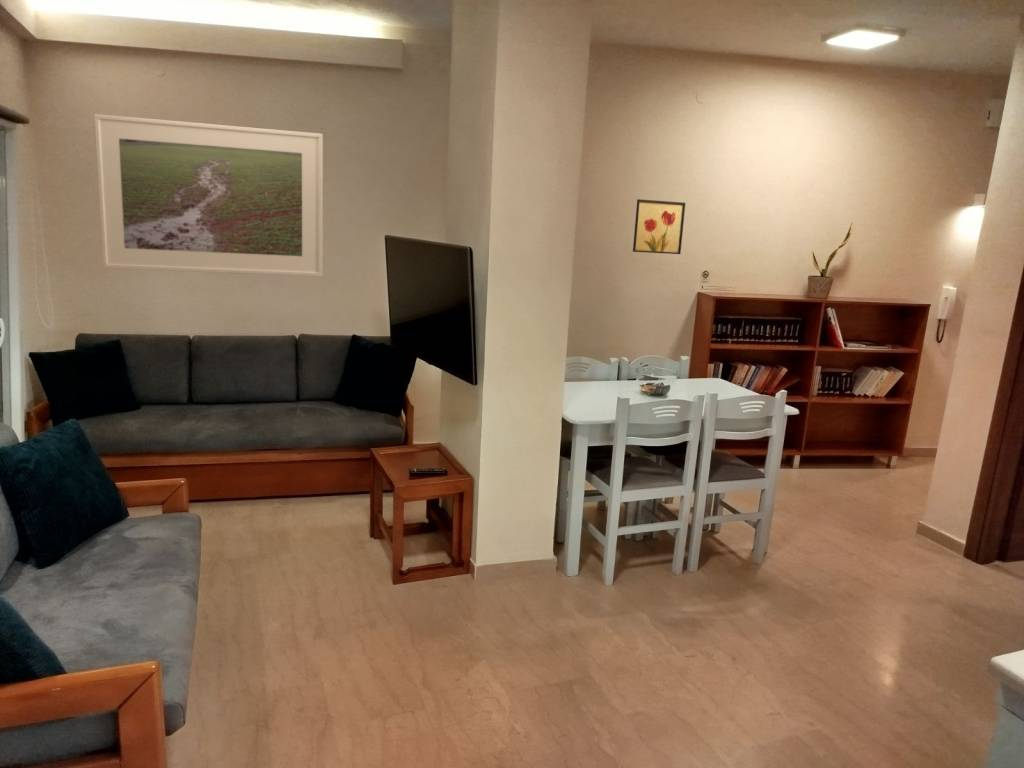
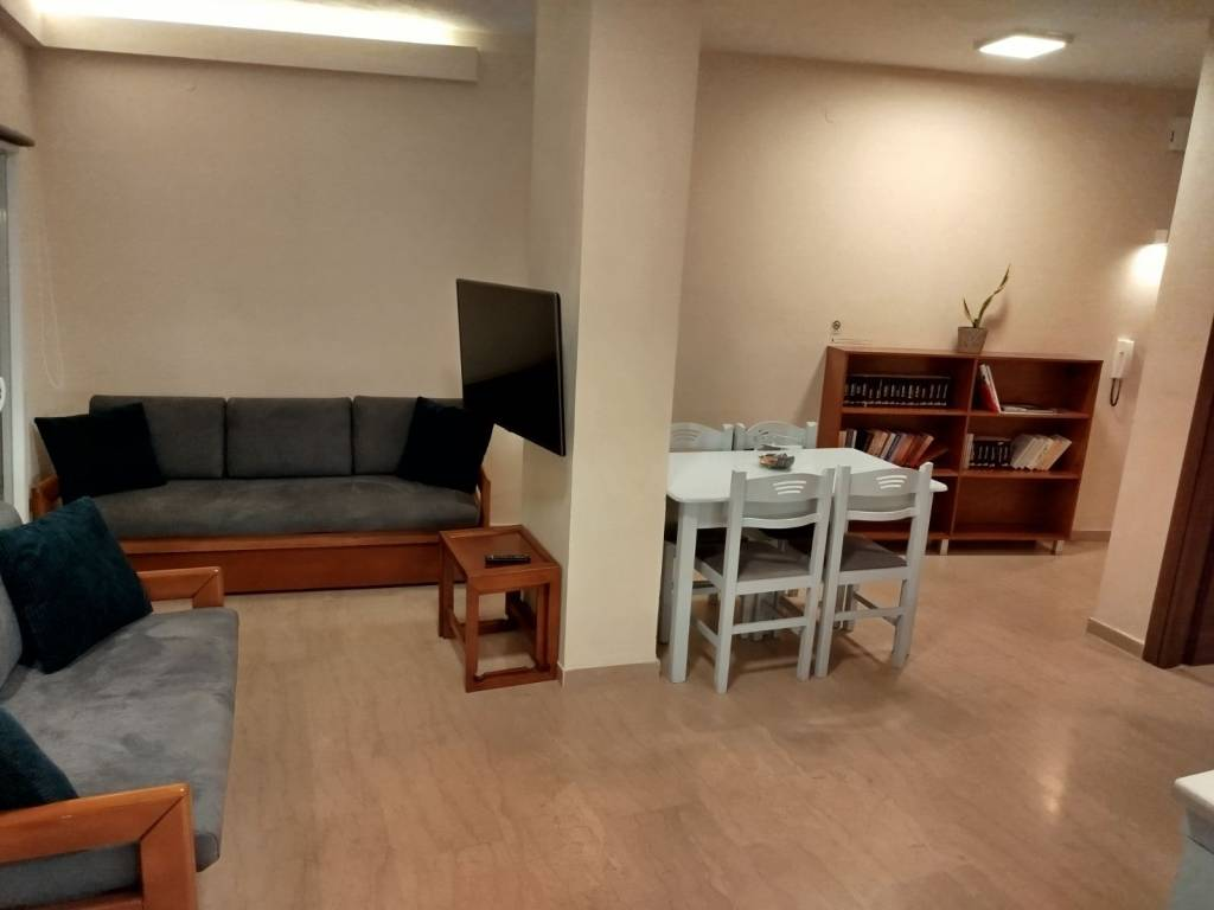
- wall art (658, 227)
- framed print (214, 199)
